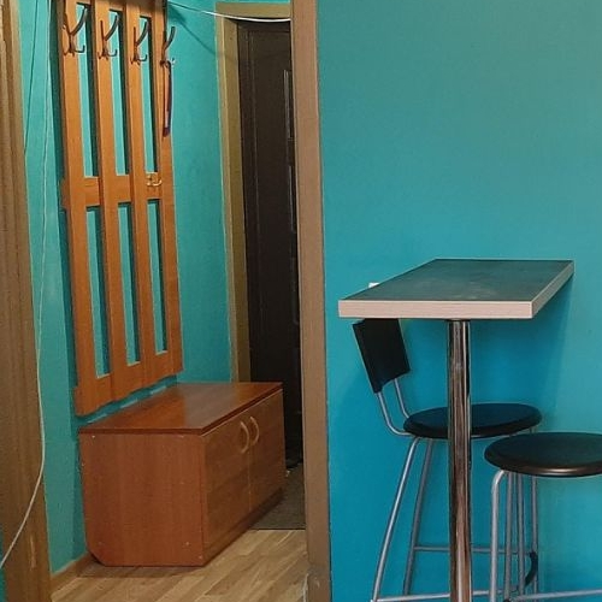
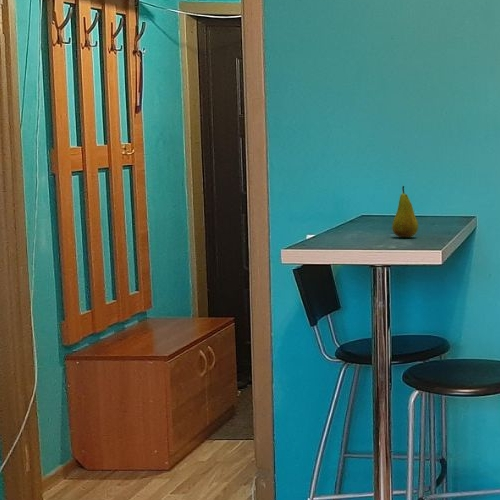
+ fruit (405, 211)
